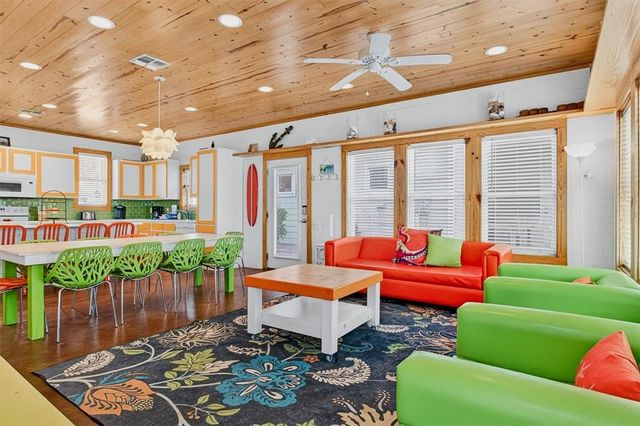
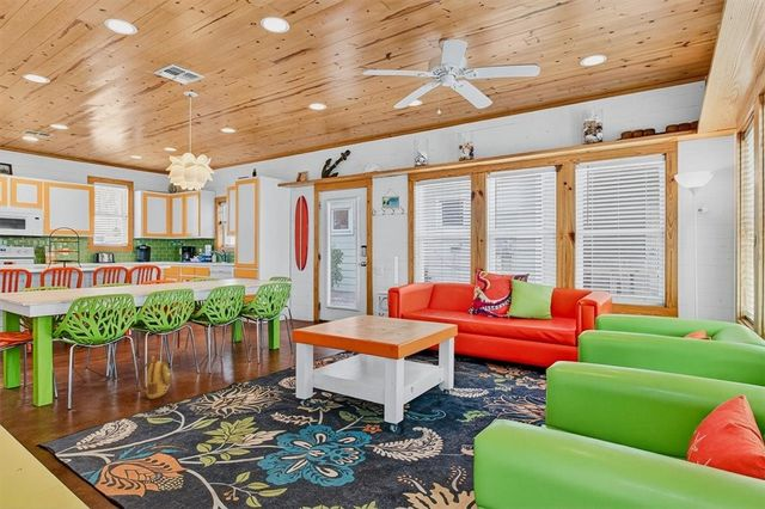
+ backpack (154, 375)
